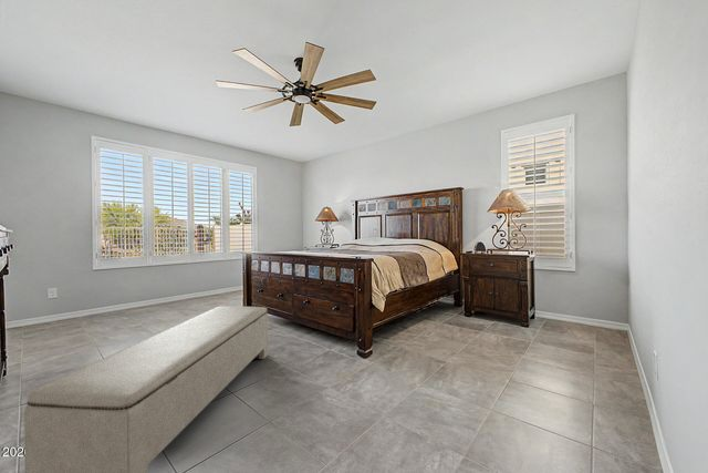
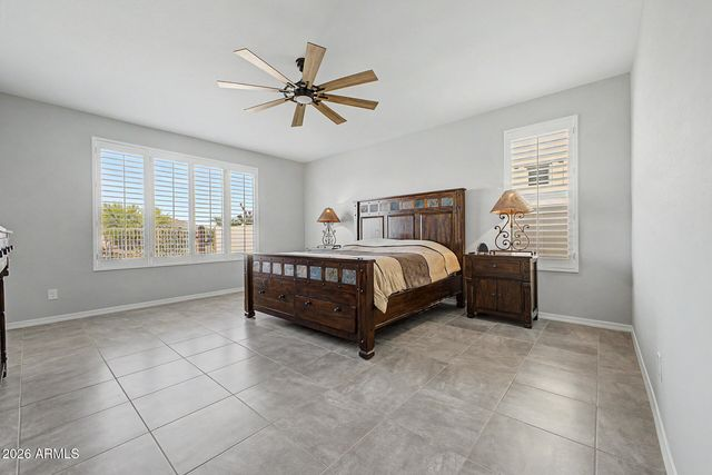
- bench (191, 366)
